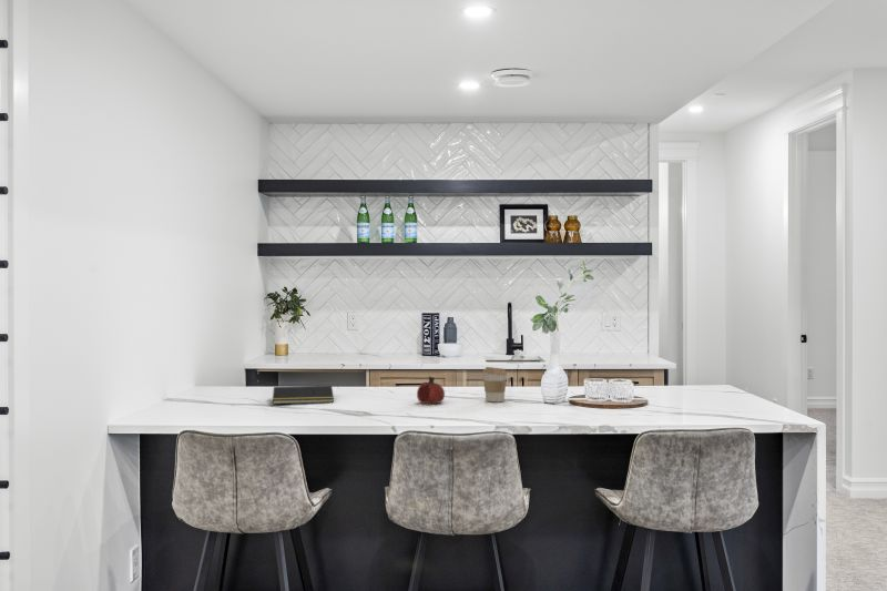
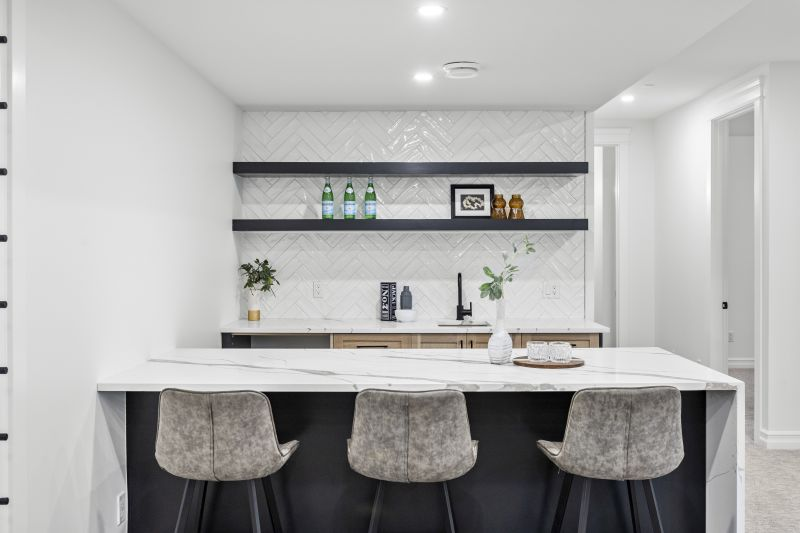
- coffee cup (495, 383)
- notepad (303, 394)
- fruit (430, 389)
